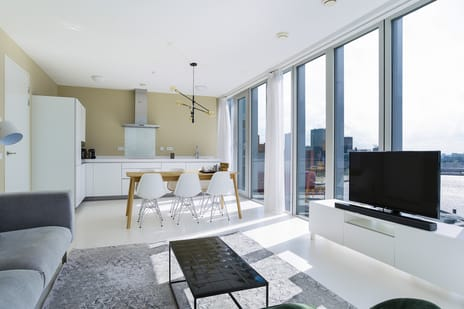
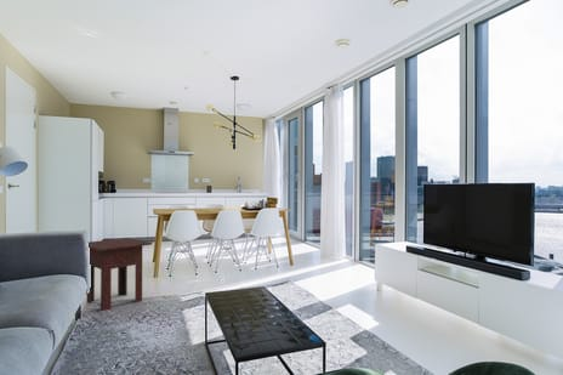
+ side table (118, 272)
